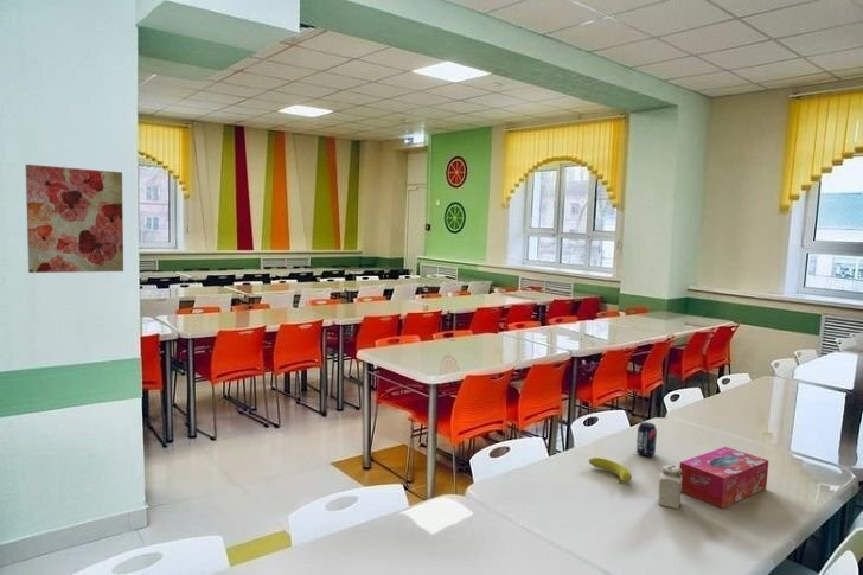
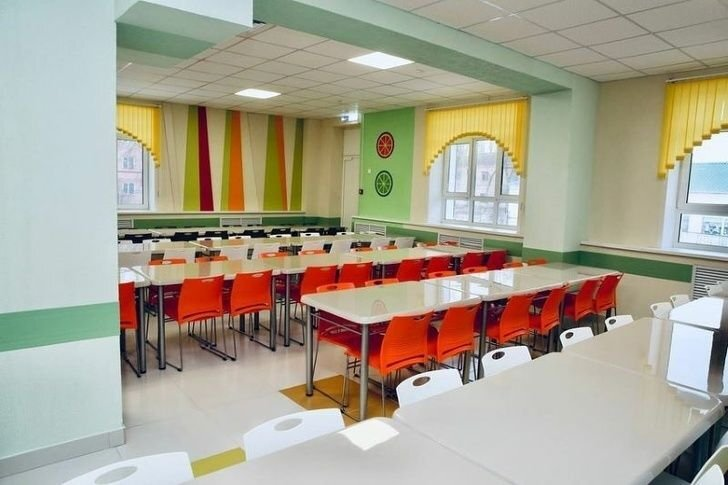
- tissue box (723, 474)
- salt shaker (670, 485)
- wall art (76, 221)
- fruit (608, 469)
- beverage can (646, 439)
